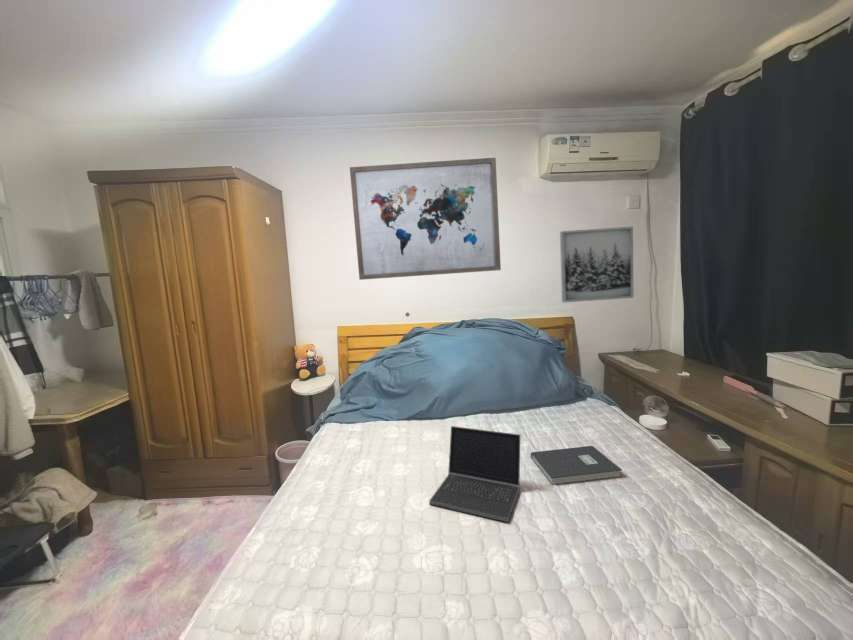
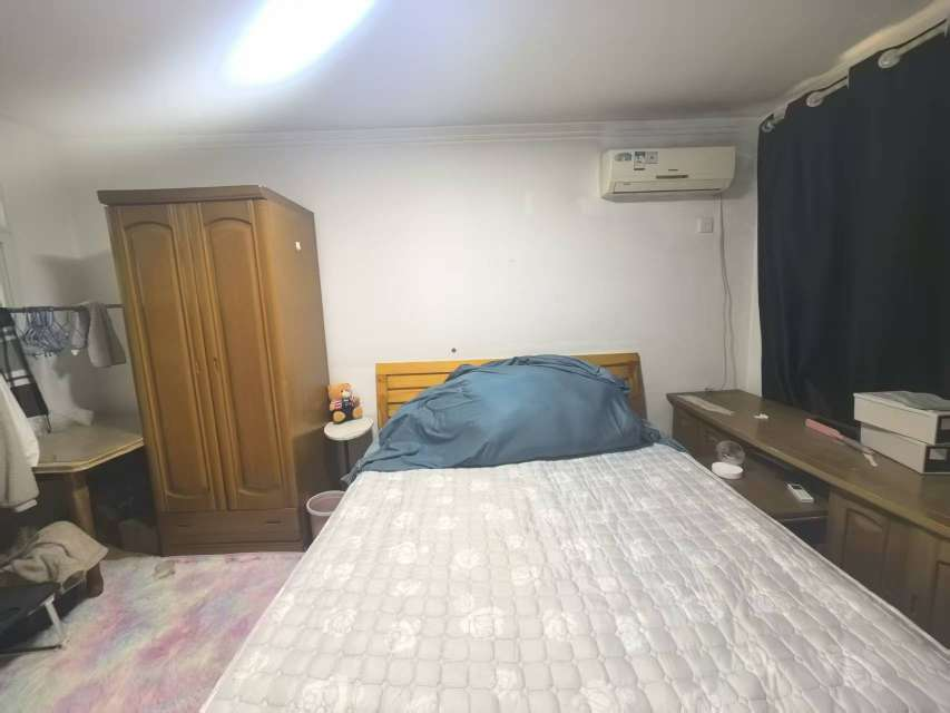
- wall art (426, 219)
- book (573, 463)
- laptop computer (476, 468)
- wall art (596, 265)
